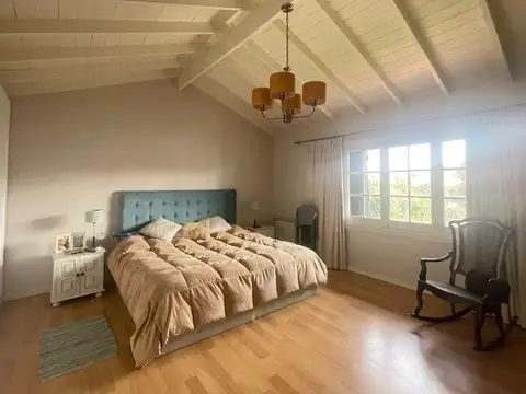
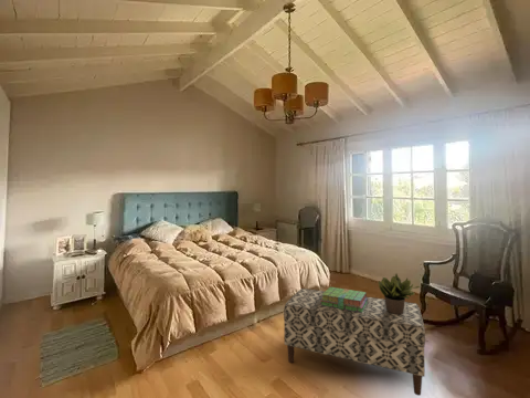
+ stack of books (343, 297)
+ bench (351, 333)
+ potted plant (399, 292)
